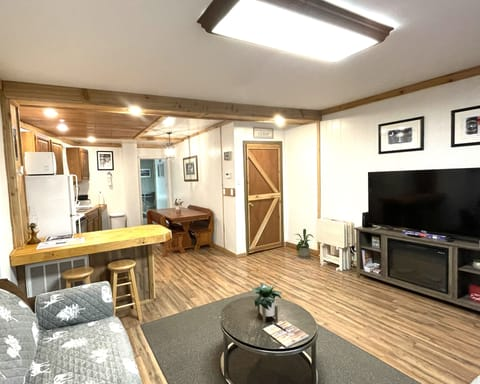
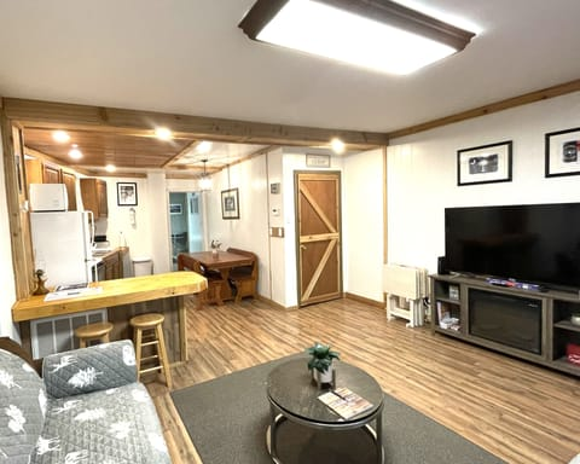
- house plant (302, 244)
